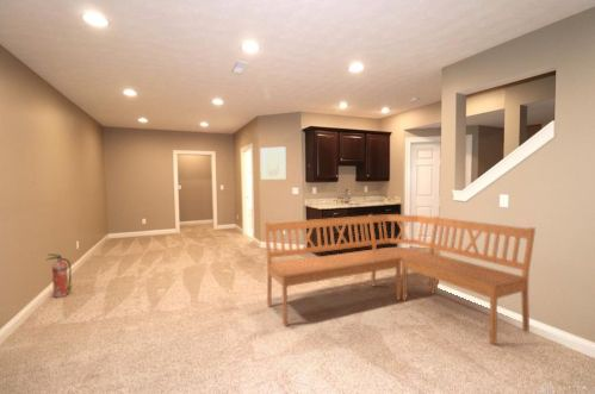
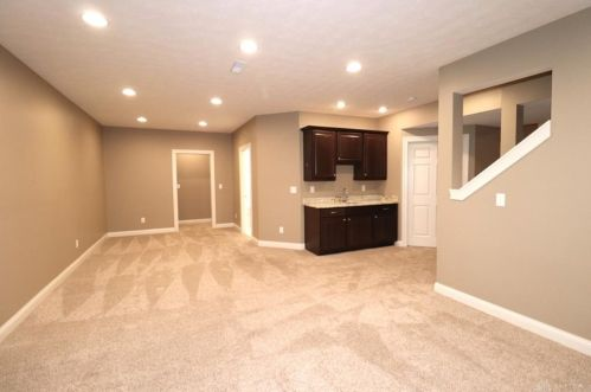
- bench (384, 269)
- wall art (273, 163)
- fire extinguisher (58, 274)
